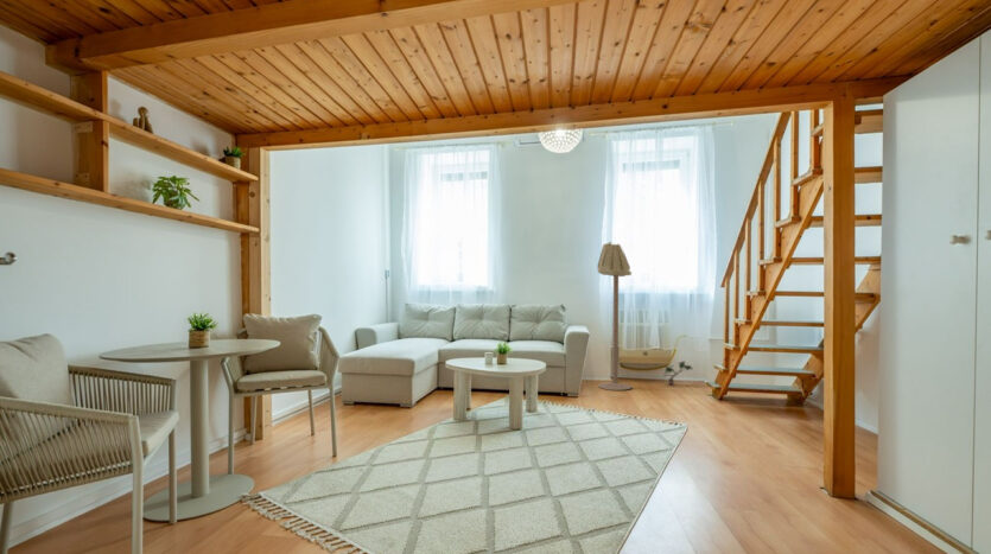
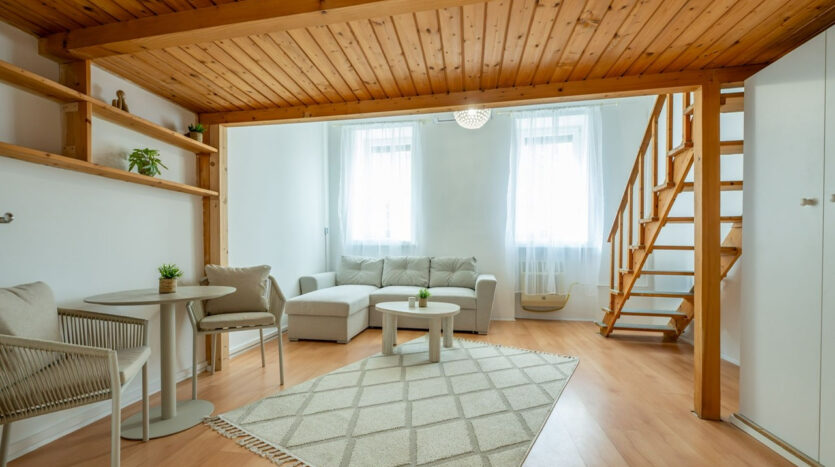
- floor lamp (614, 313)
- potted plant (678, 372)
